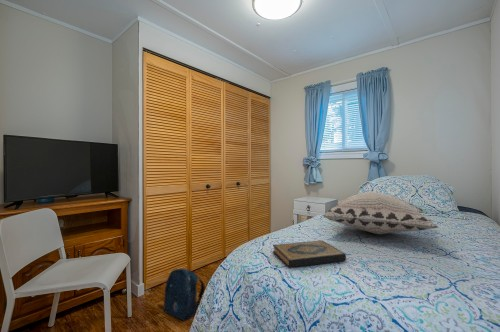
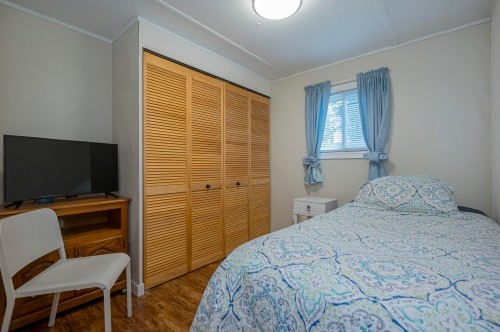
- decorative pillow (375, 212)
- hardback book (307, 252)
- backpack (185, 287)
